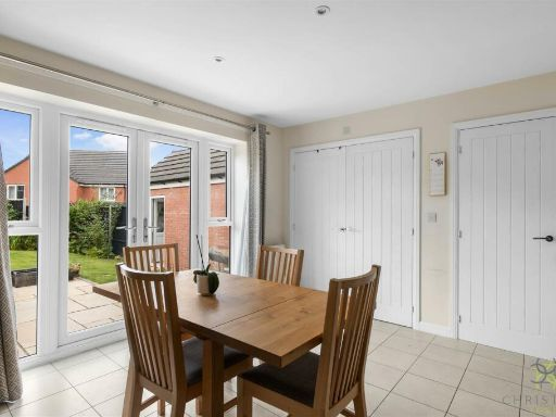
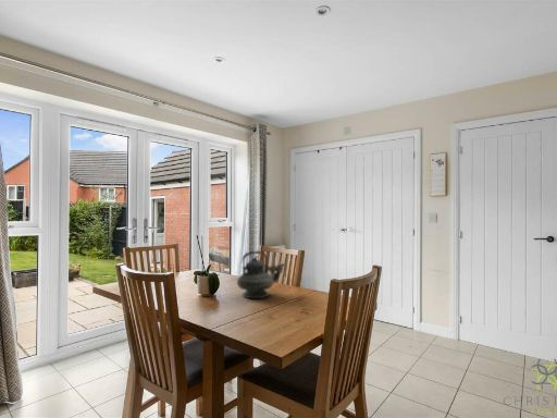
+ teapot (261, 272)
